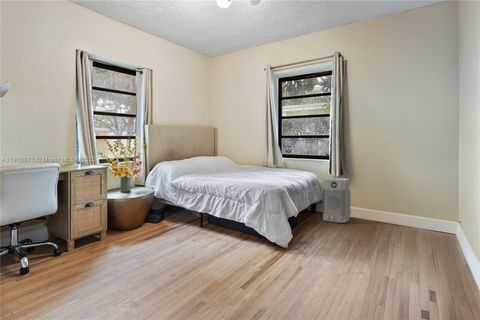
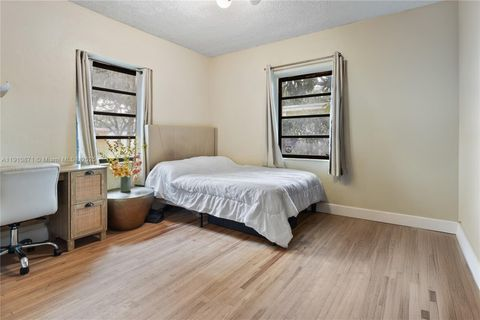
- air purifier (336, 198)
